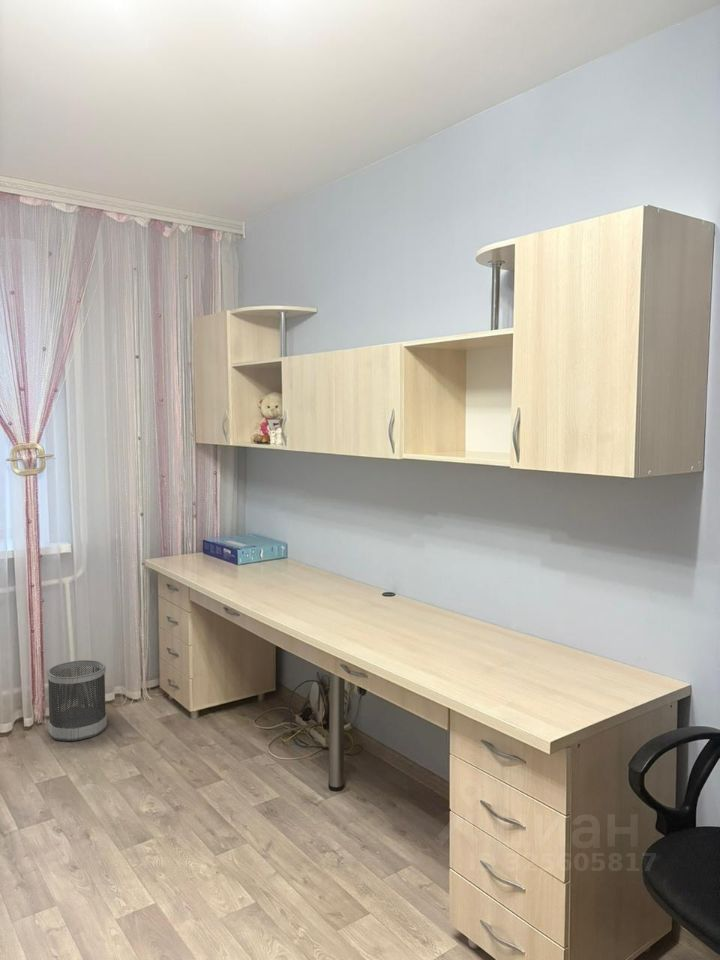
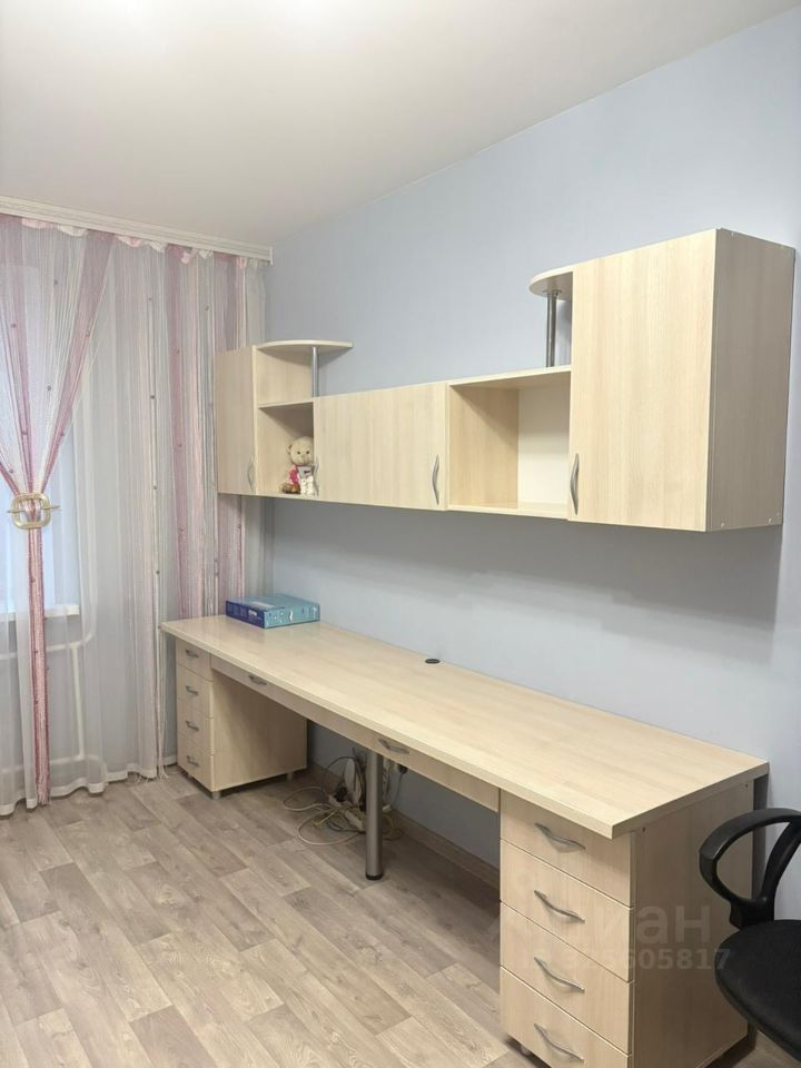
- wastebasket (77, 699)
